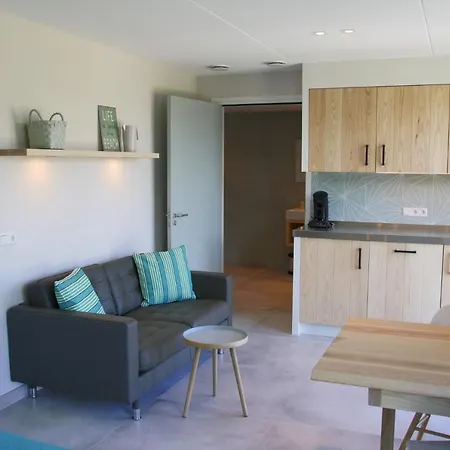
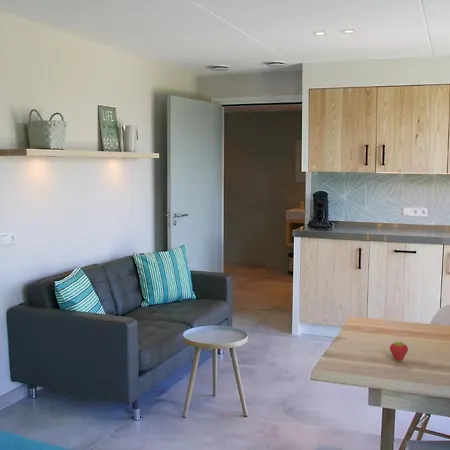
+ fruit (398, 351)
